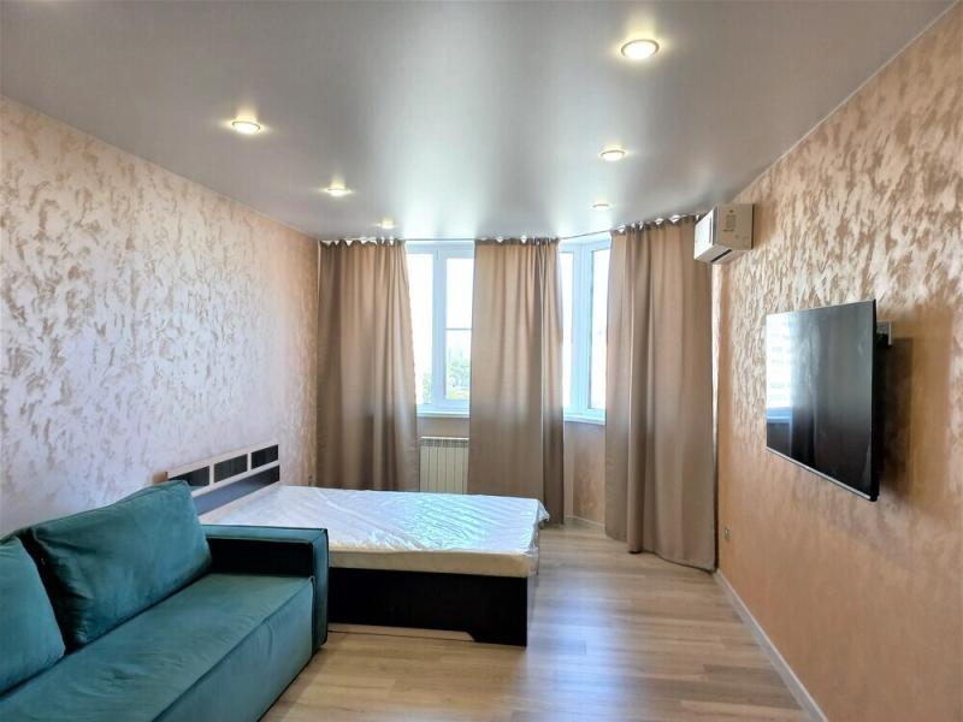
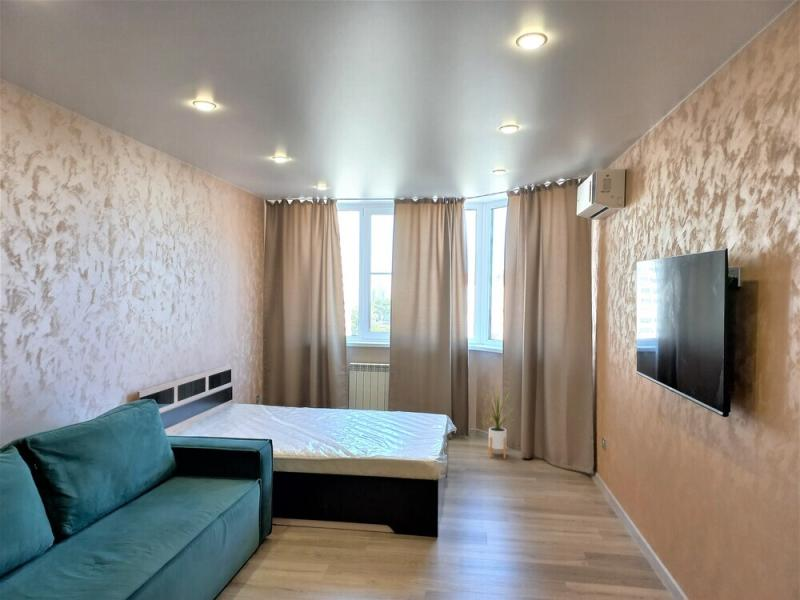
+ house plant (498, 421)
